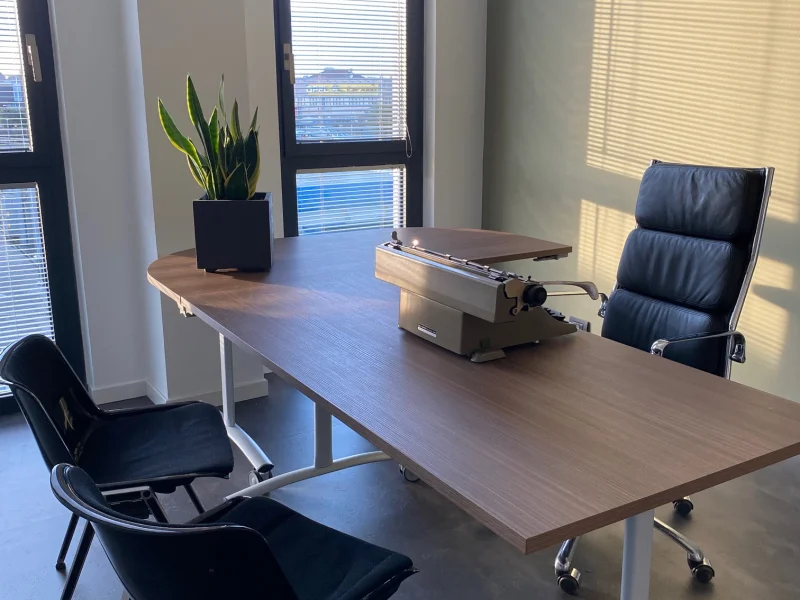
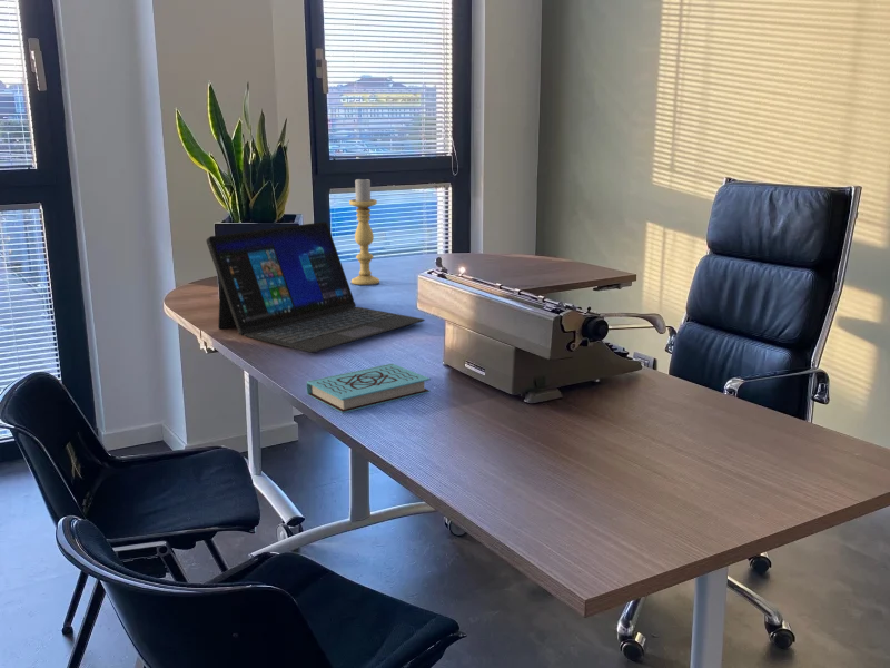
+ candle holder (364, 229)
+ book (368, 386)
+ laptop (318, 279)
